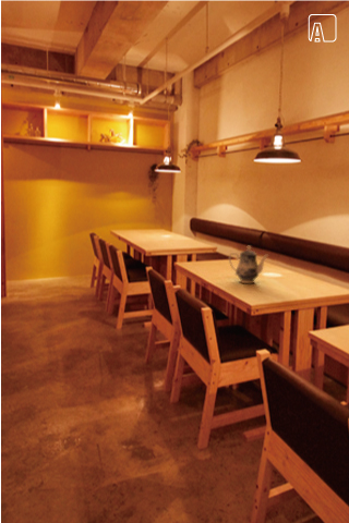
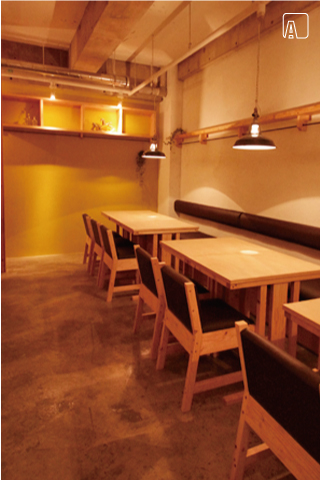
- teapot (248, 264)
